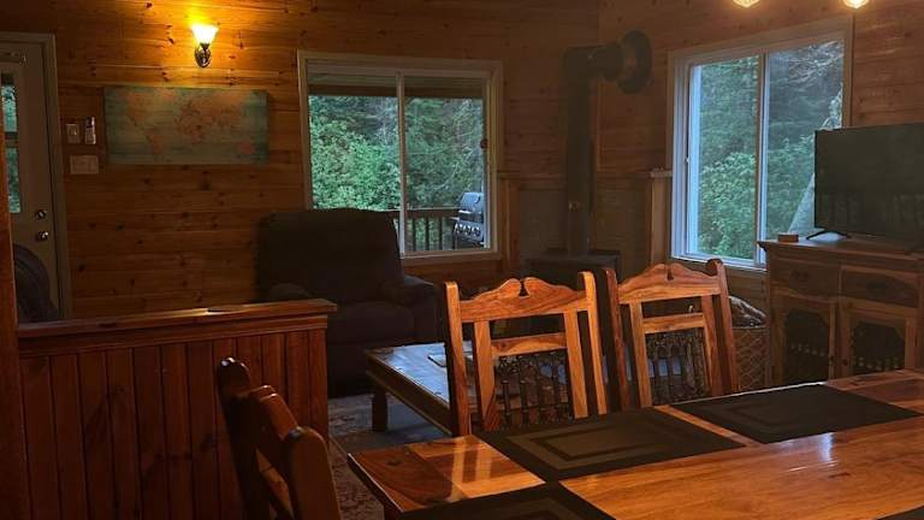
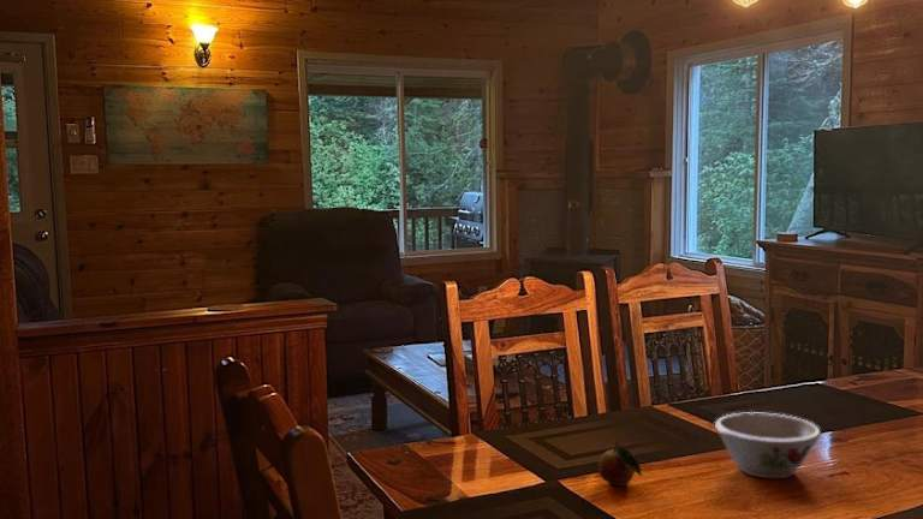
+ bowl (766, 447)
+ fruit (623, 463)
